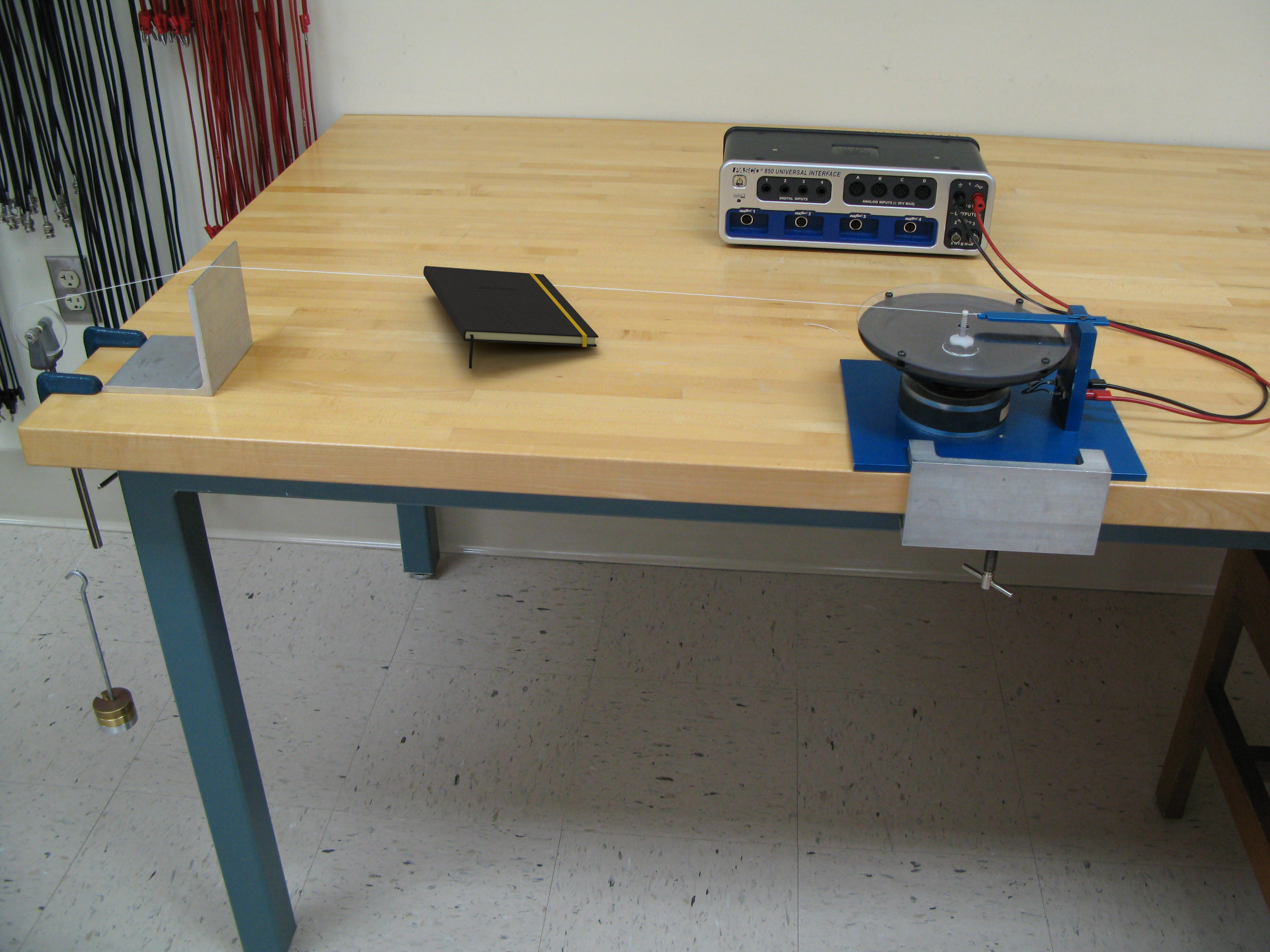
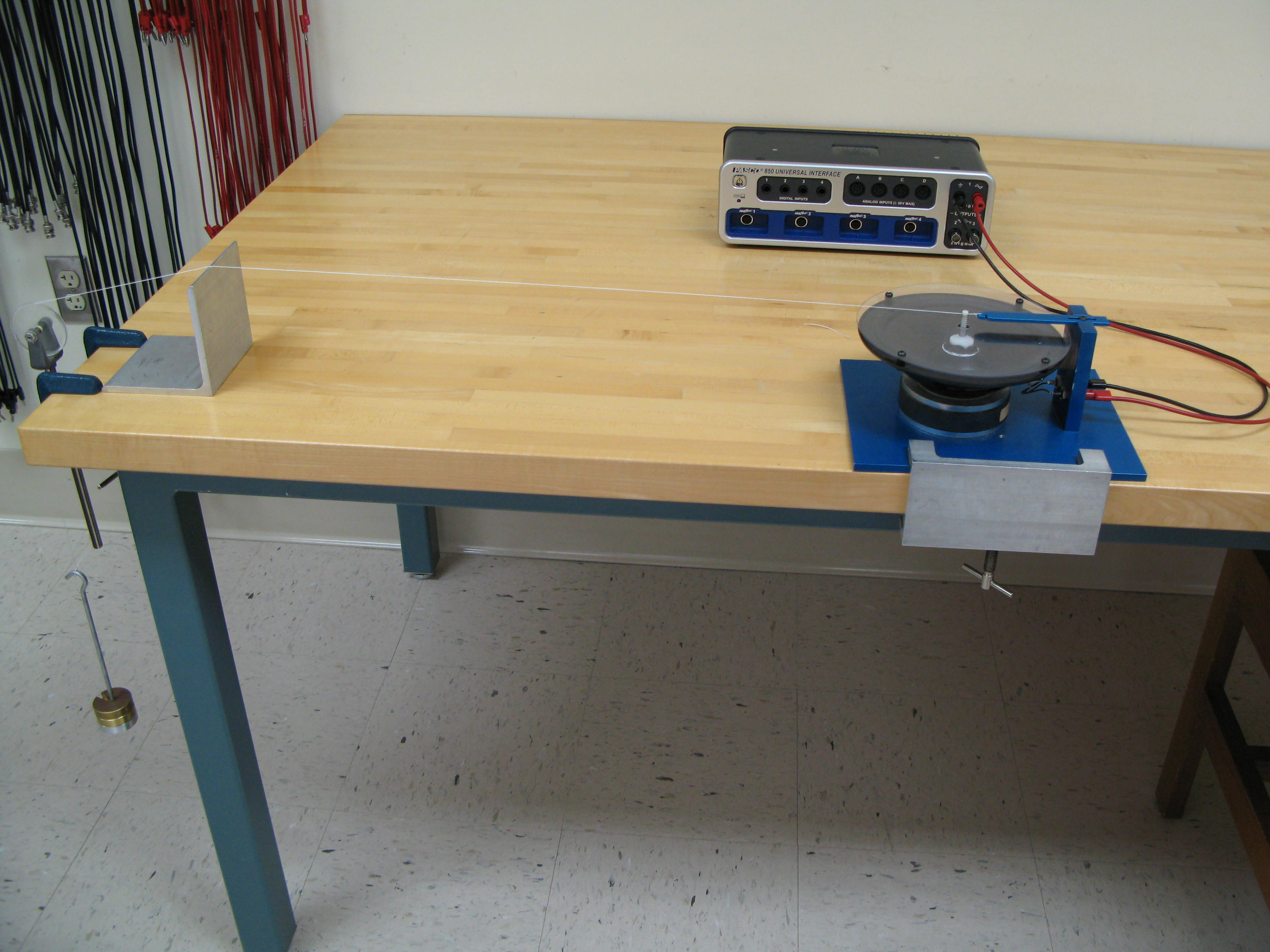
- notepad (507, 304)
